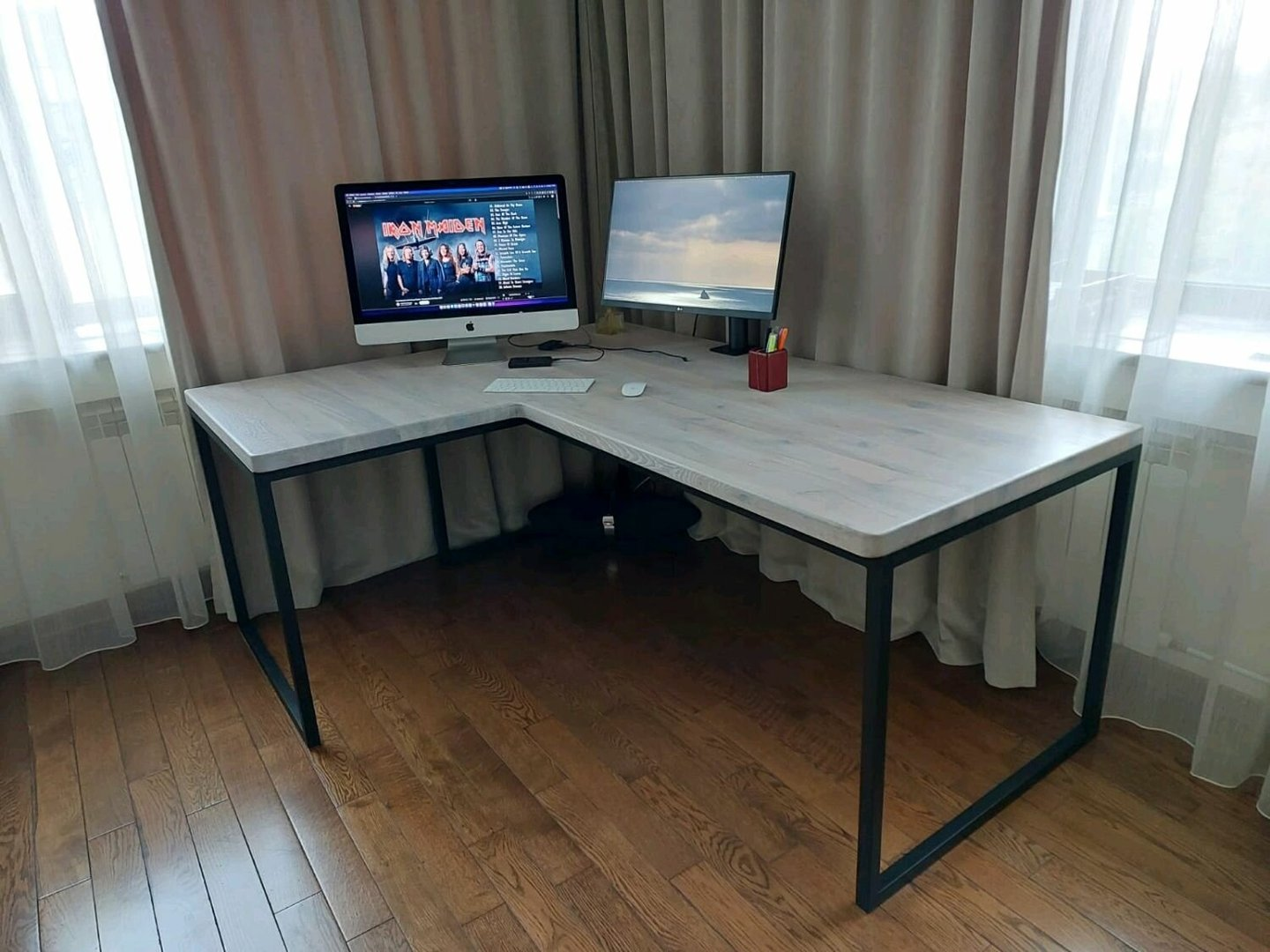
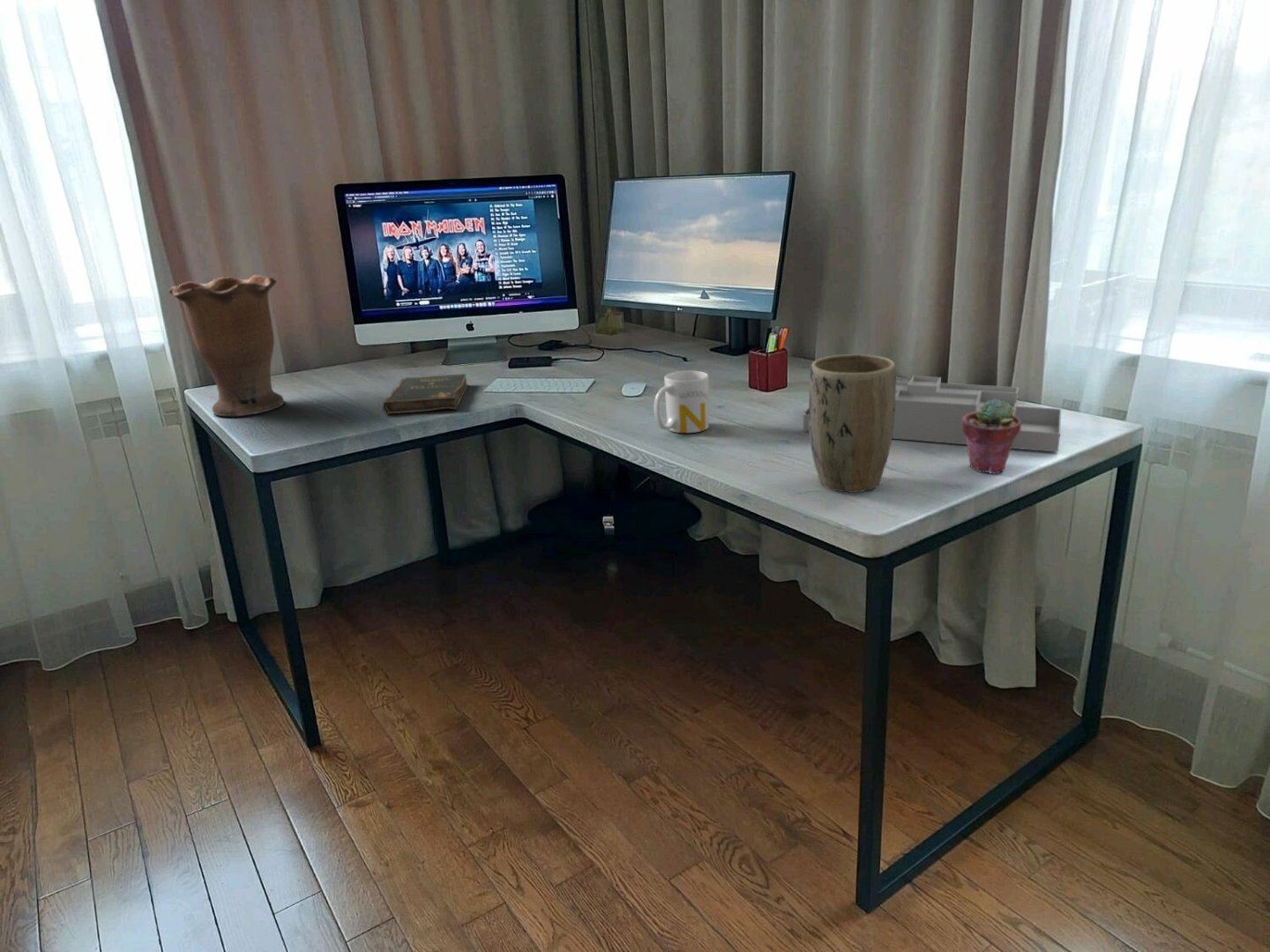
+ desk organizer (930, 406)
+ mug (684, 404)
+ vase (234, 346)
+ potted succulent (990, 433)
+ plant pot (850, 424)
+ bible (427, 392)
